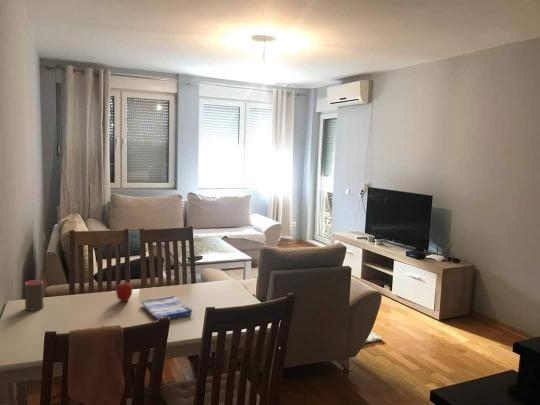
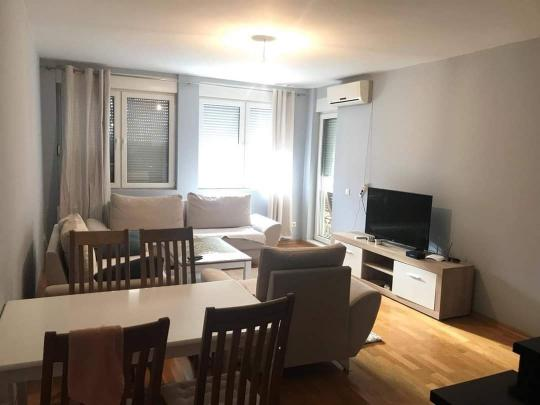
- cup (34, 295)
- dish towel (166, 307)
- fruit (124, 290)
